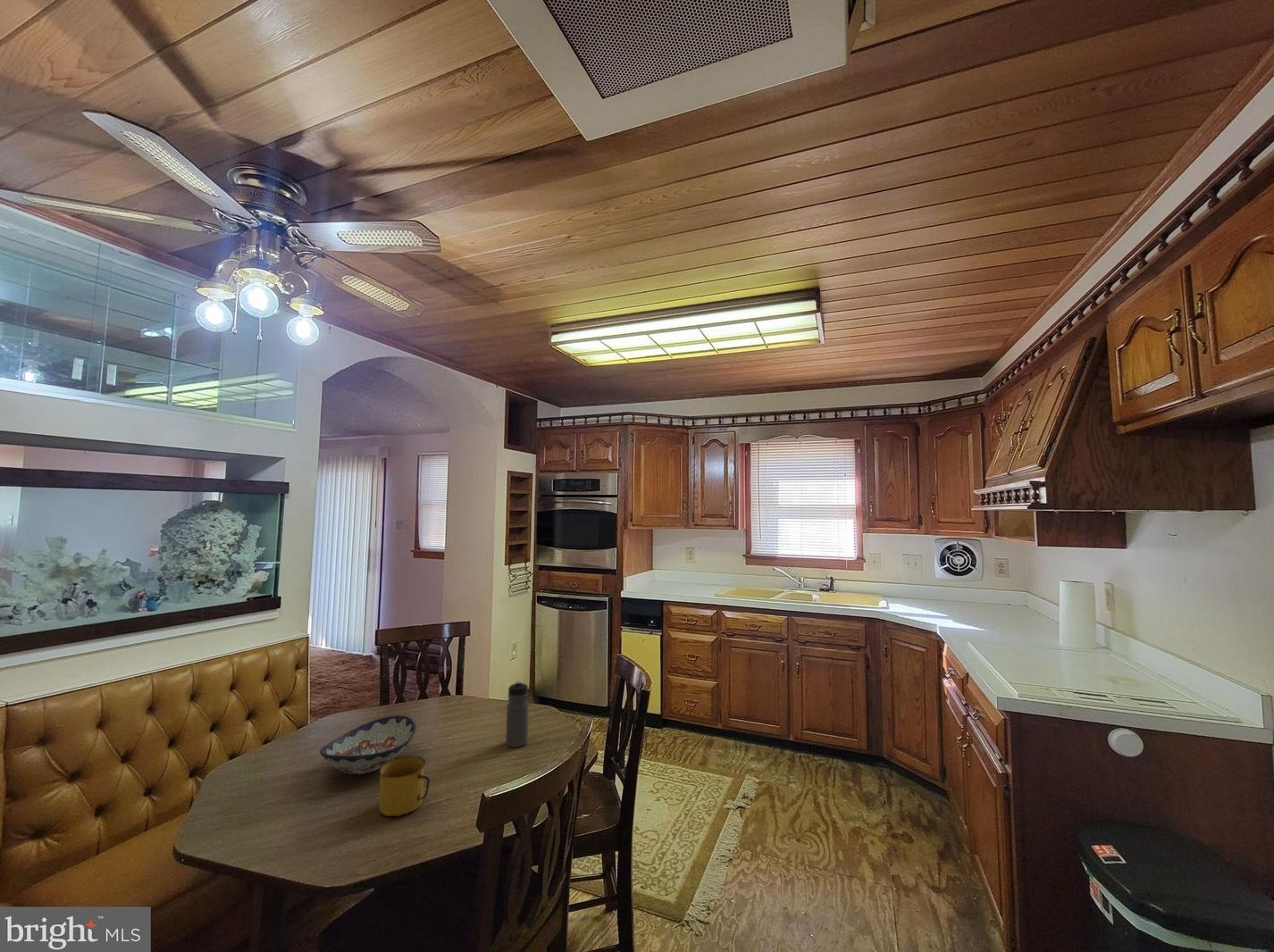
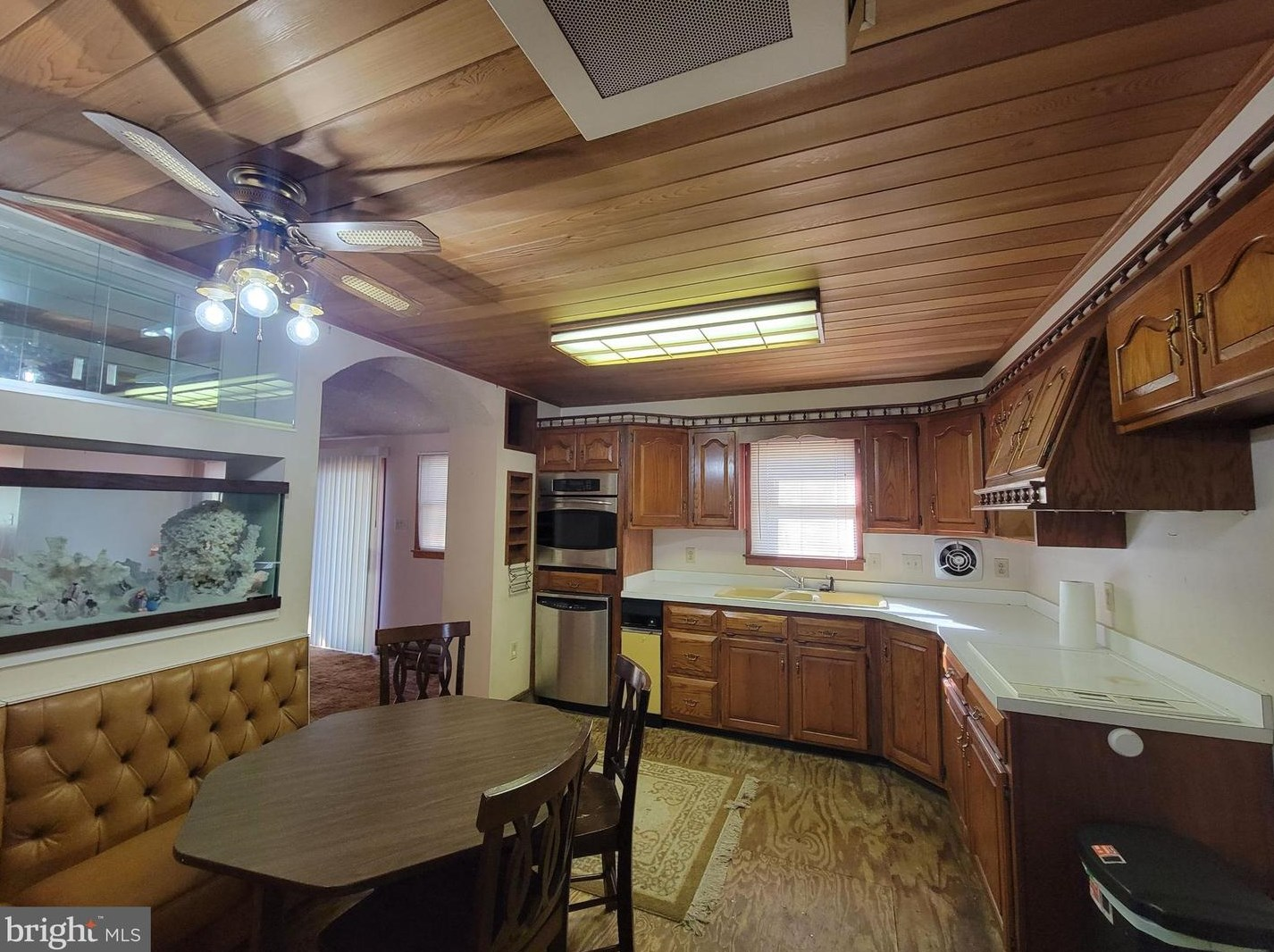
- decorative bowl (370, 749)
- mug (406, 786)
- water bottle (517, 712)
